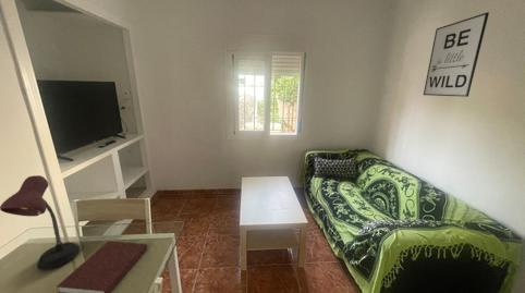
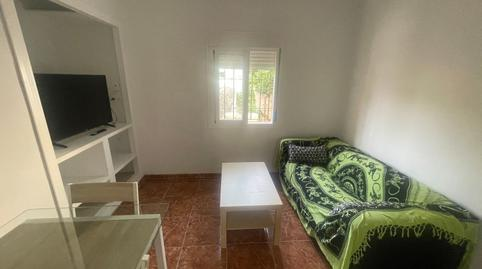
- wall art (451, 60)
- desk lamp (38, 215)
- notebook (107, 265)
